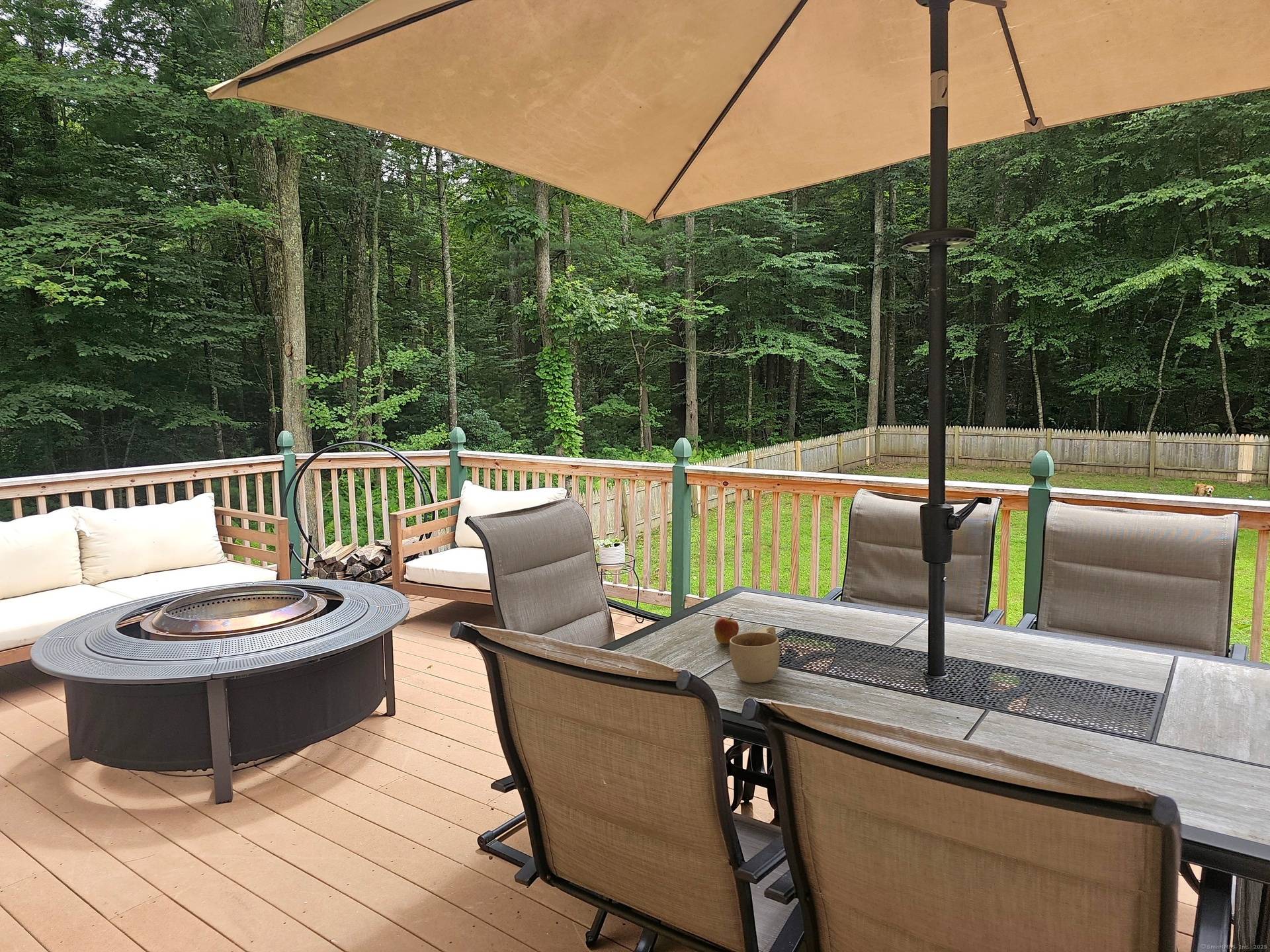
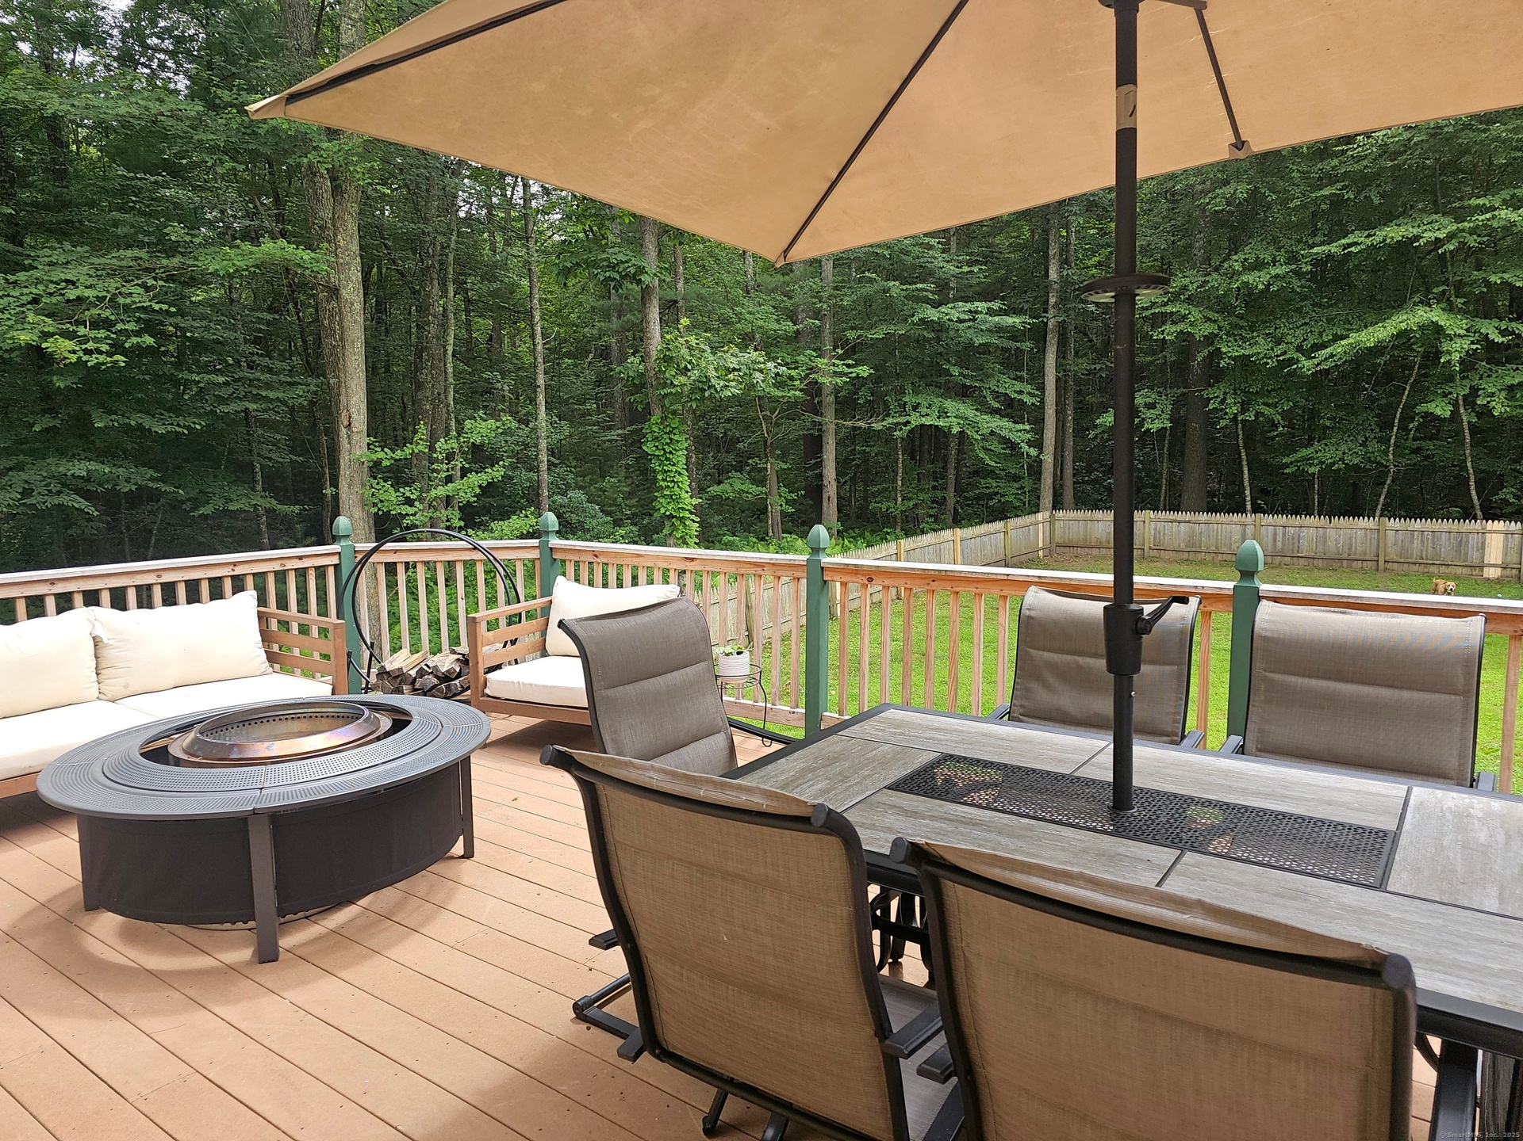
- cup (760, 654)
- fruit (726, 628)
